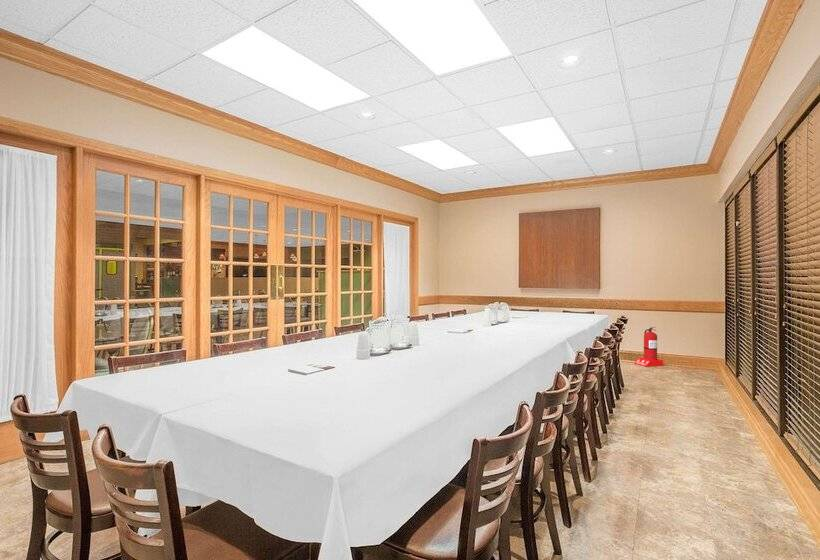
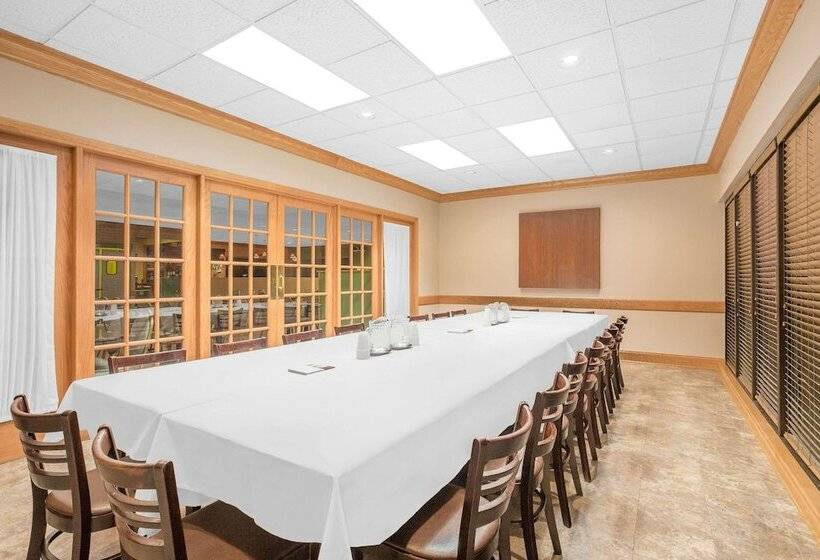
- fire extinguisher (648, 345)
